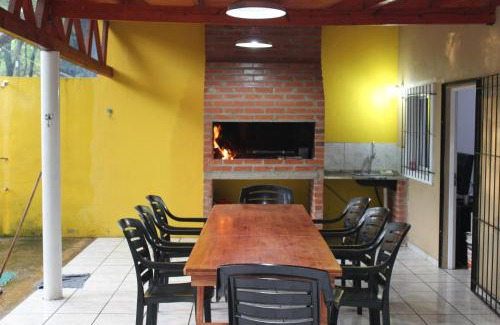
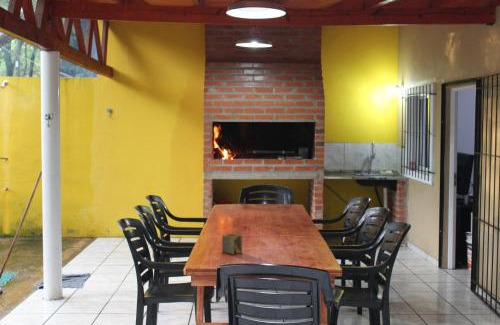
+ napkin holder (232, 240)
